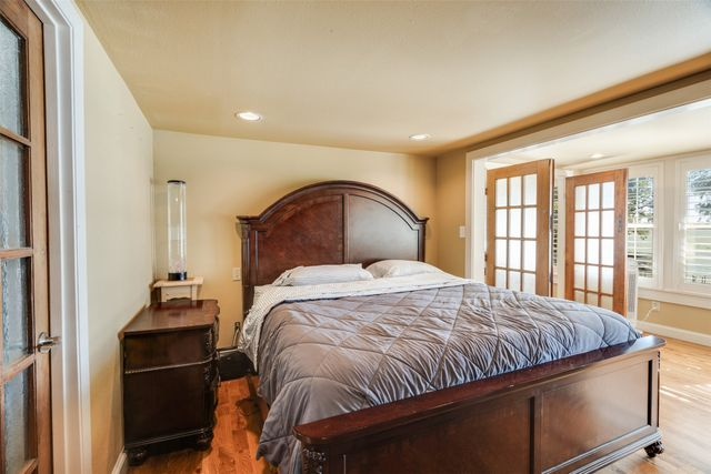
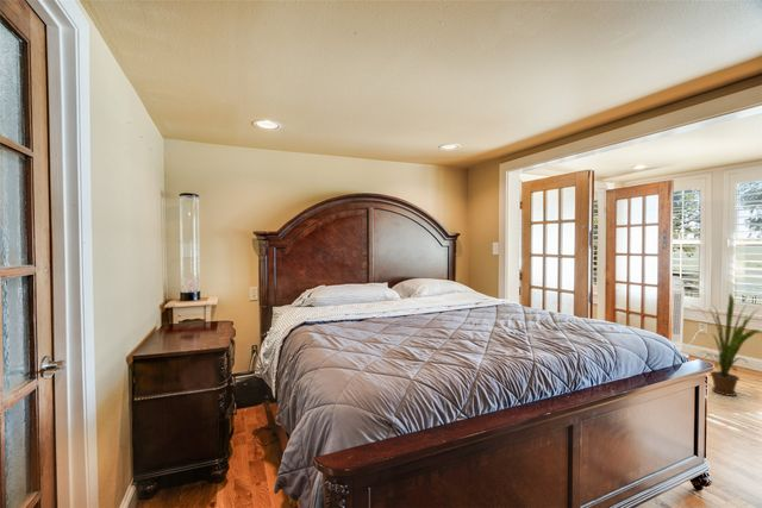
+ house plant (723, 343)
